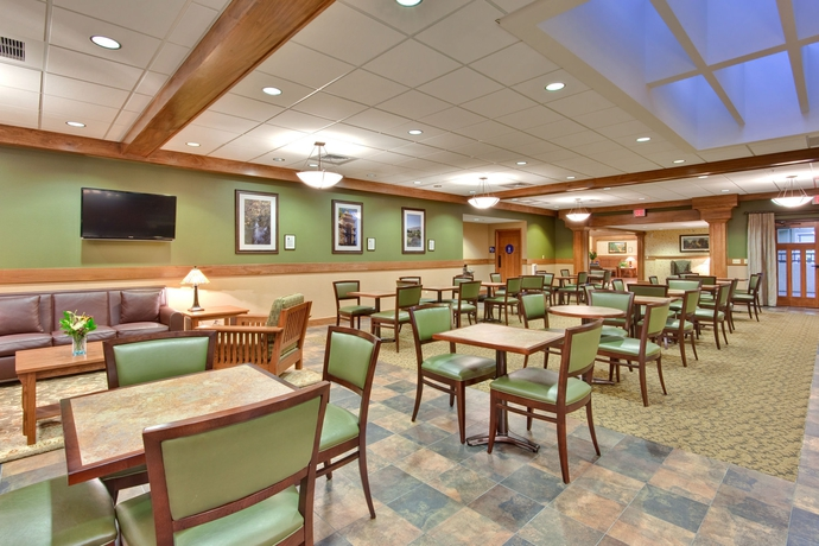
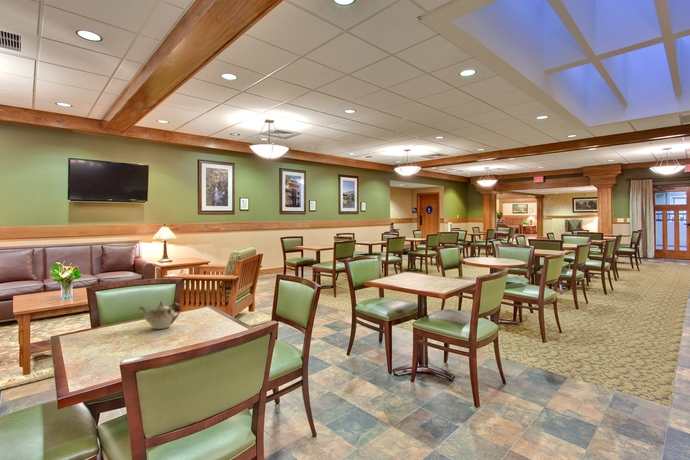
+ teapot (159, 314)
